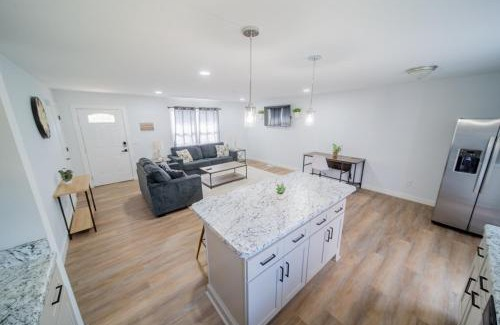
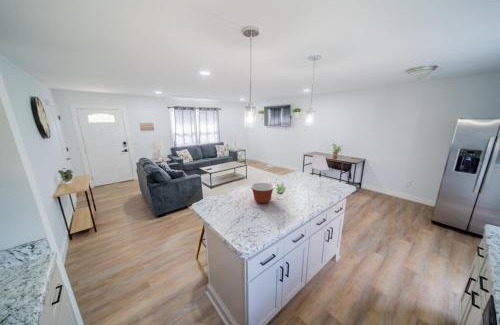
+ mixing bowl (262, 193)
